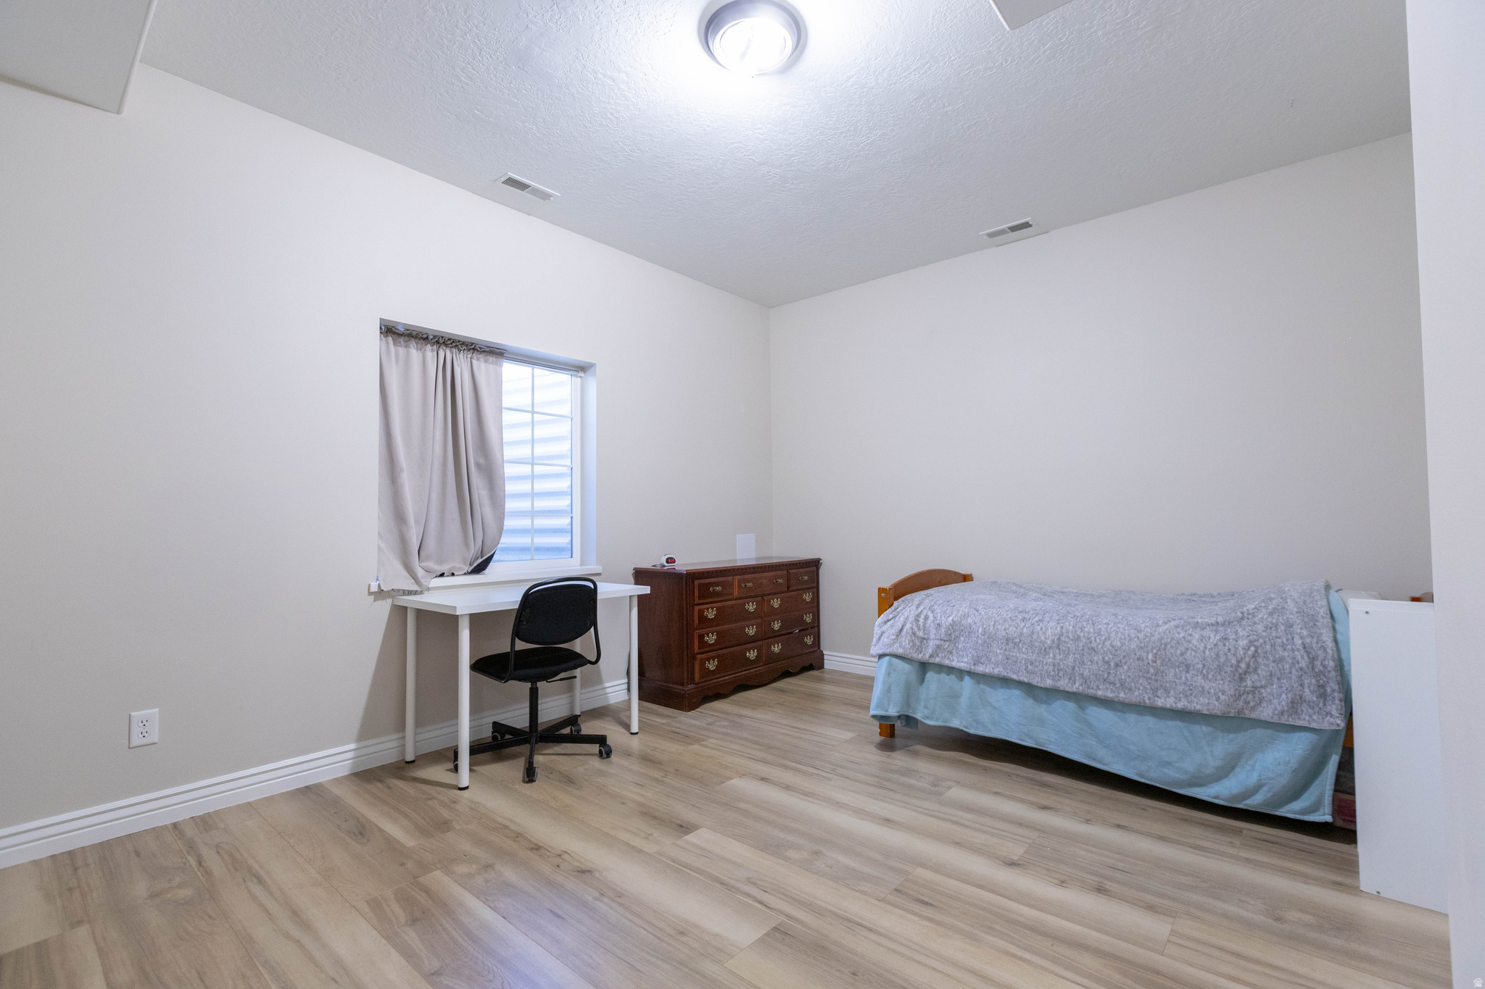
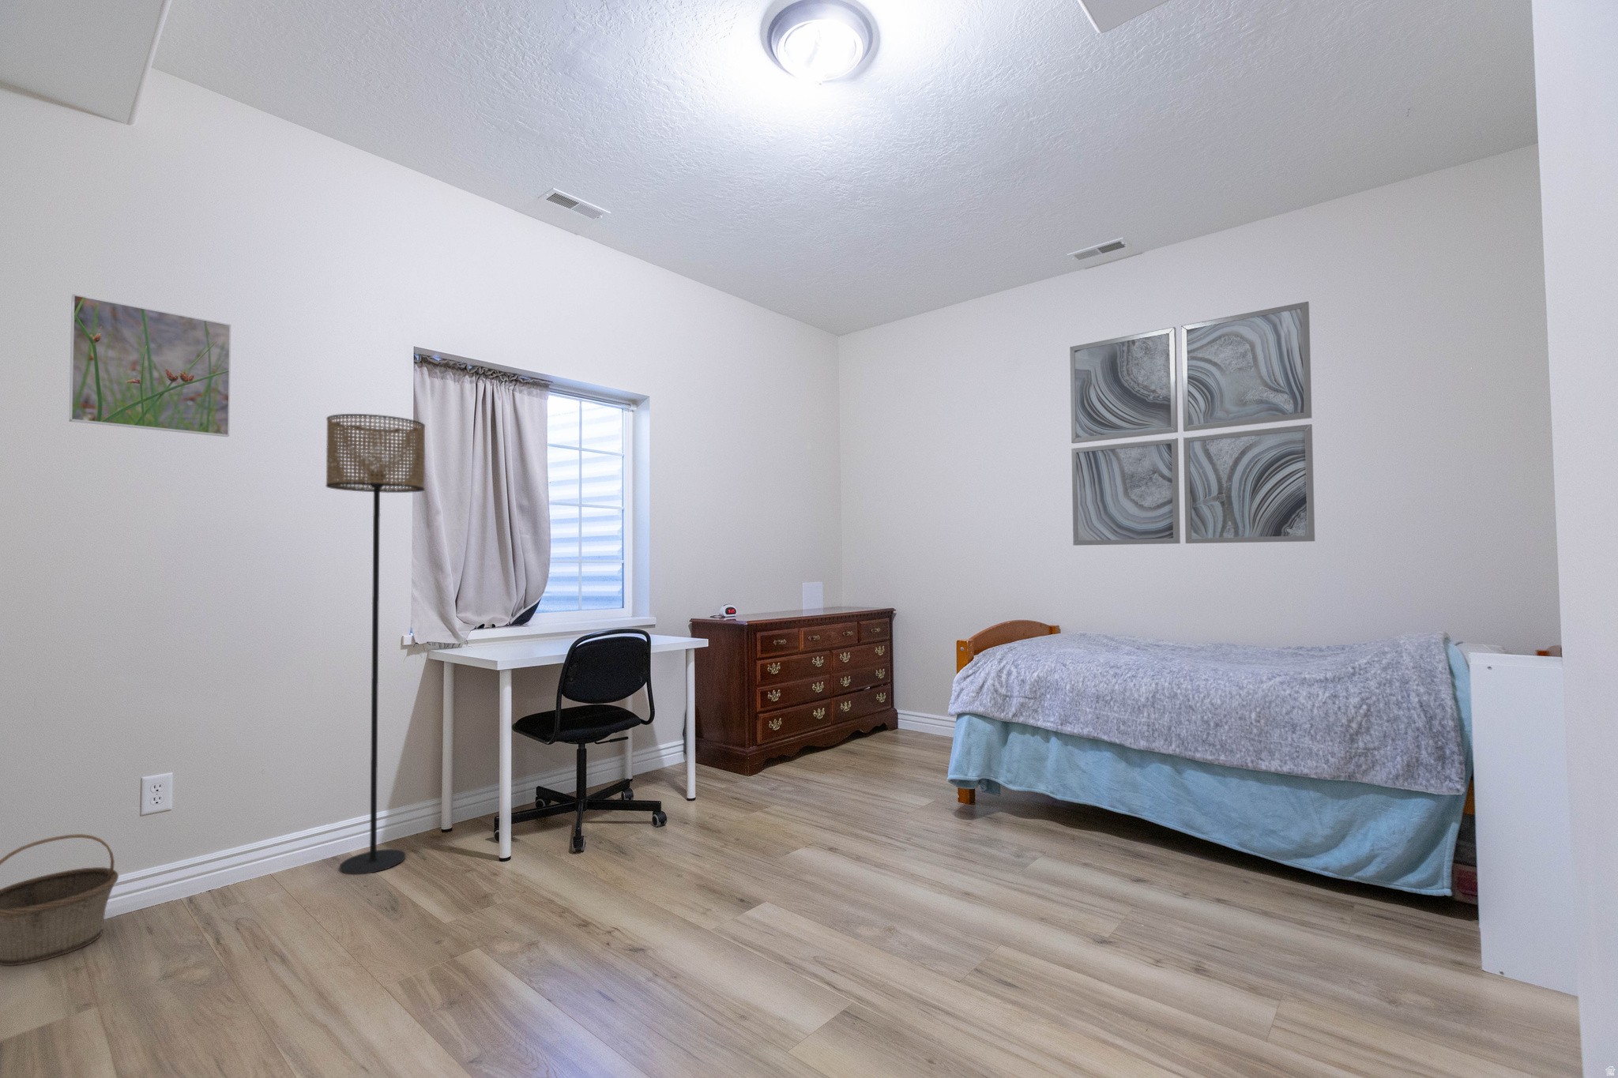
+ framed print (154, 369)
+ basket (52, 892)
+ wall art (1184, 437)
+ floor lamp (375, 640)
